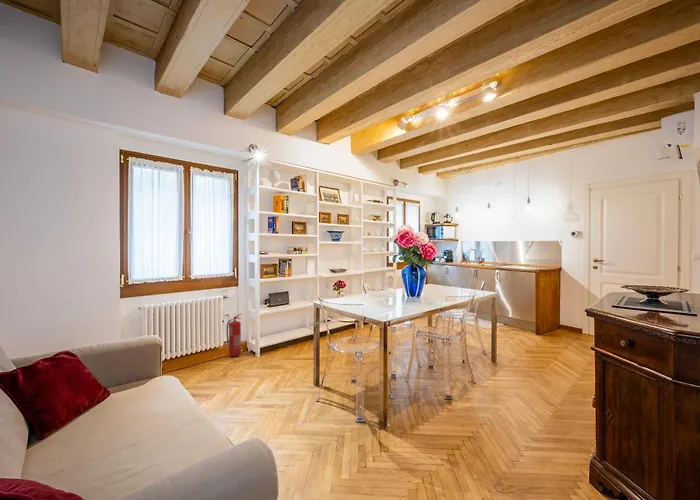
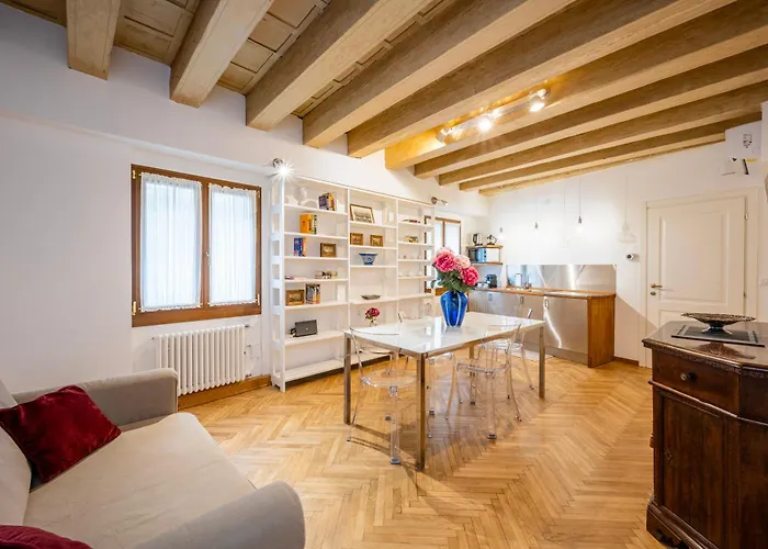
- fire extinguisher (234, 335)
